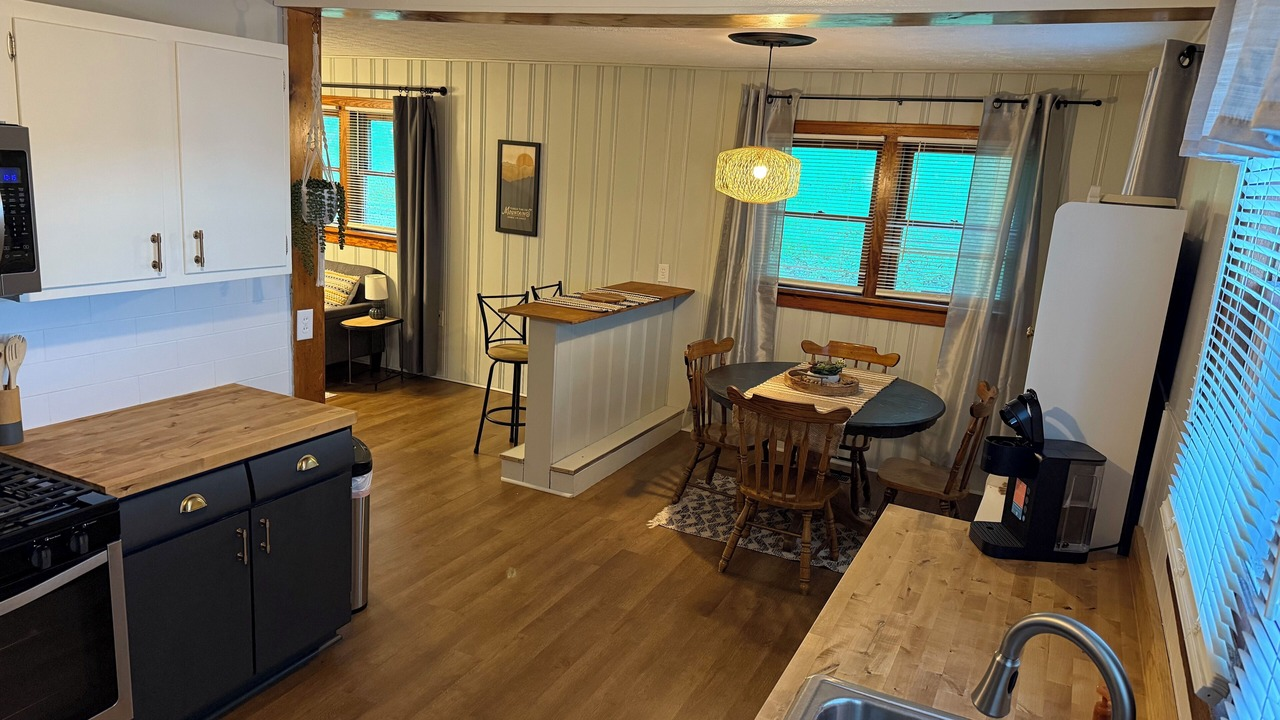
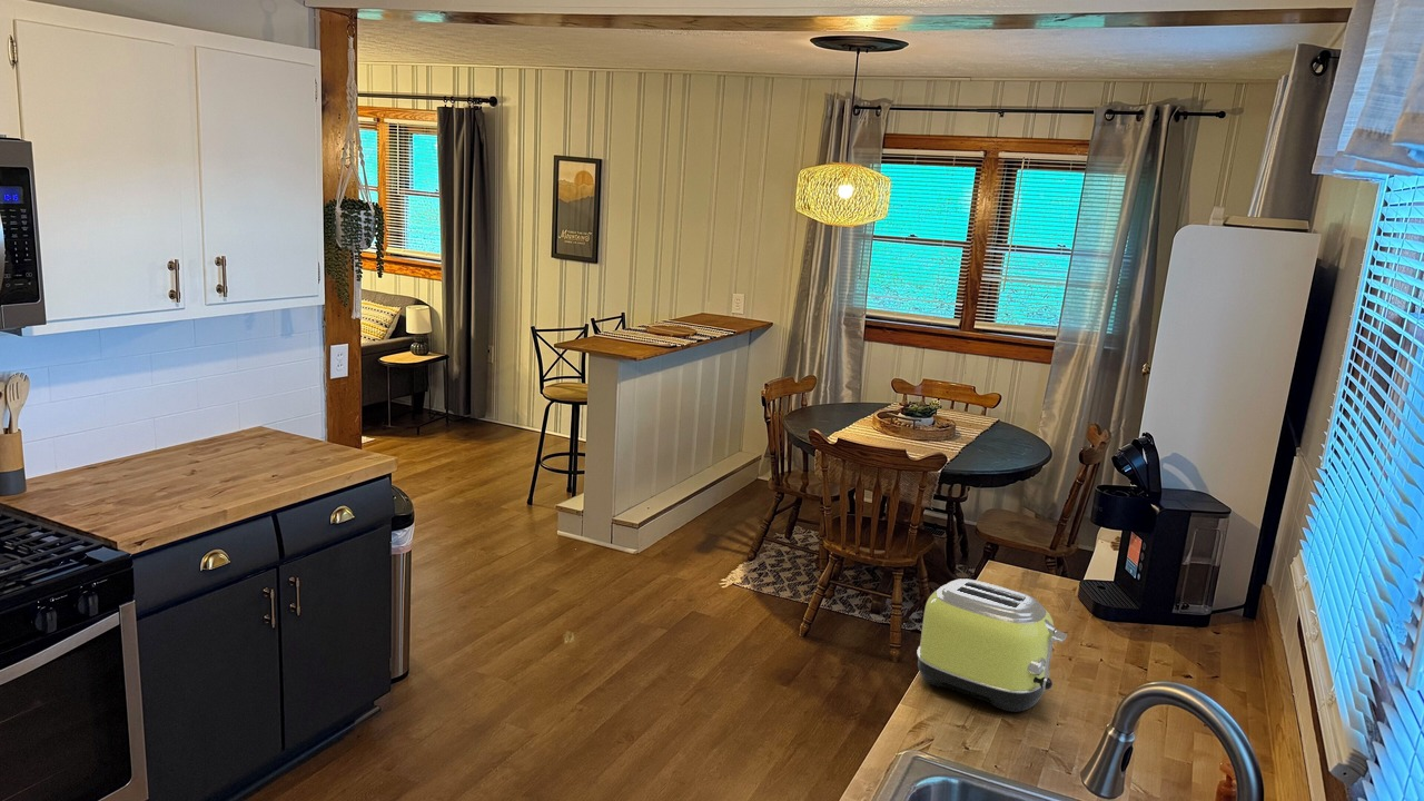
+ toaster (990, 642)
